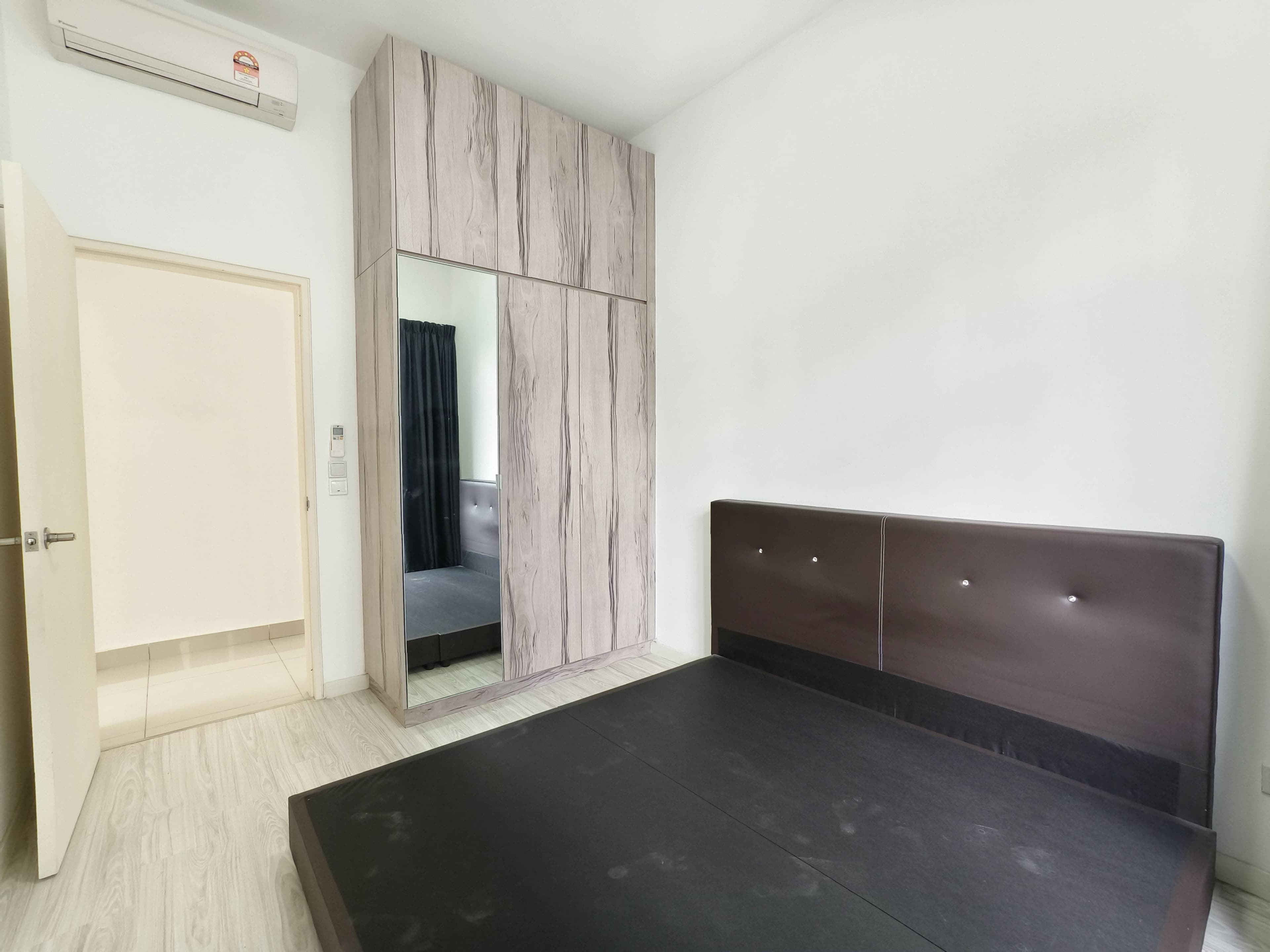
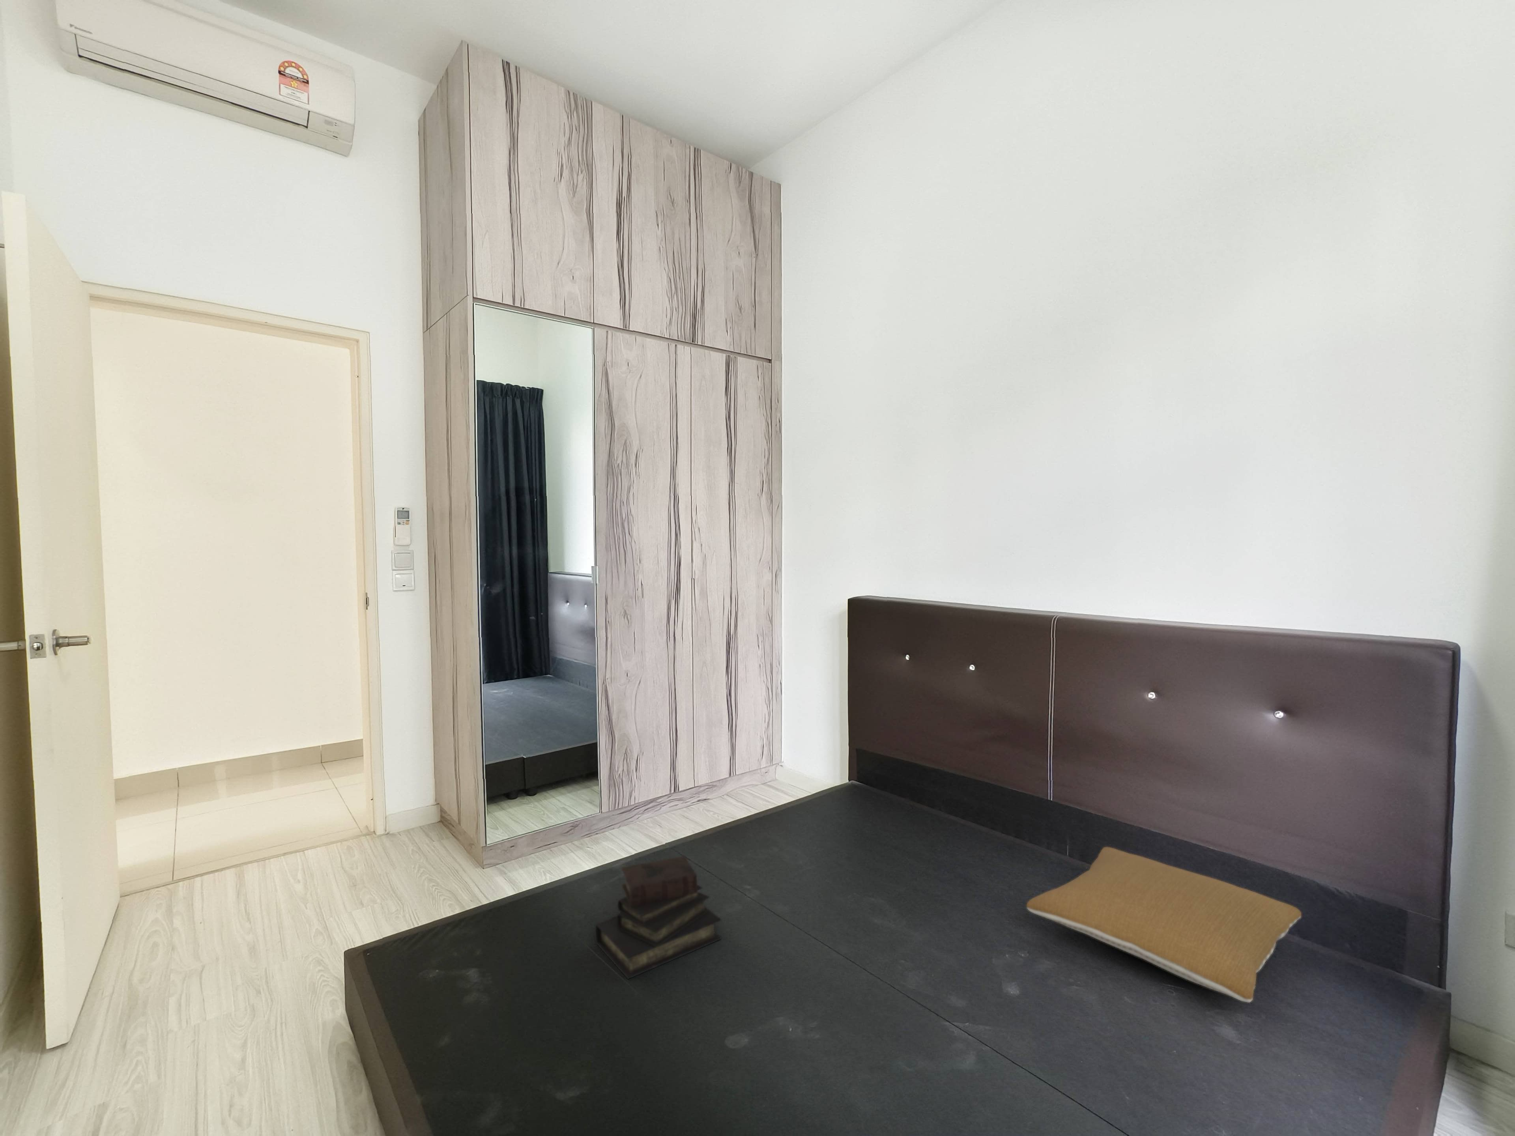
+ pillow (1162, 912)
+ diary (658, 908)
